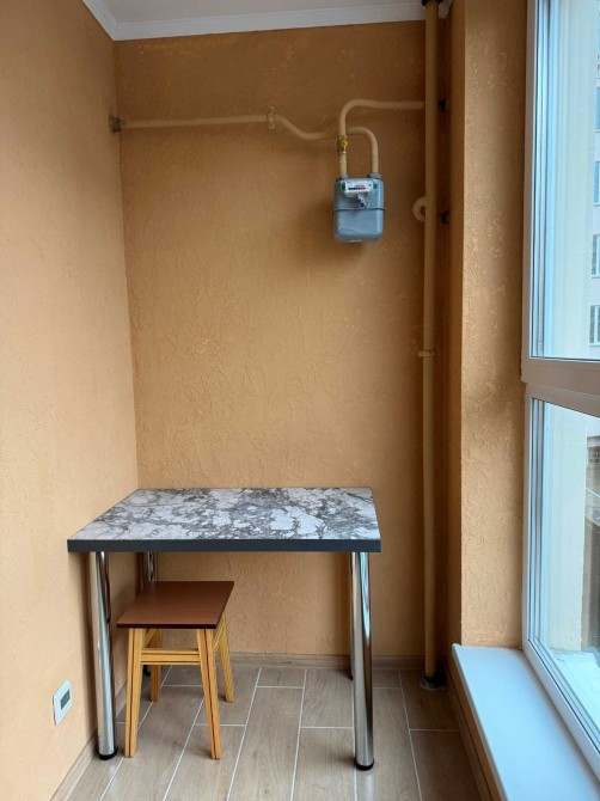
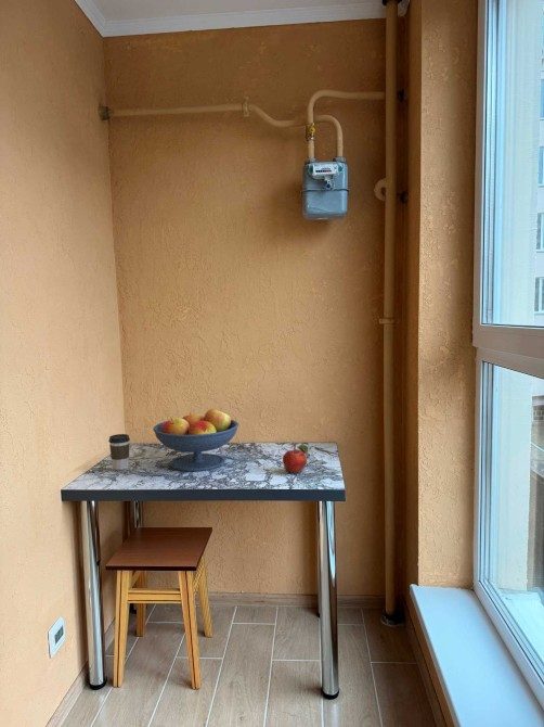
+ fruit bowl (196, 437)
+ coffee cup (119, 451)
+ fruit (296, 457)
